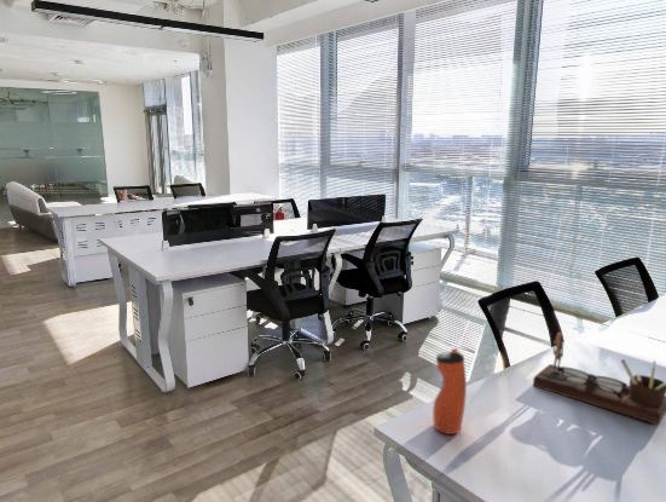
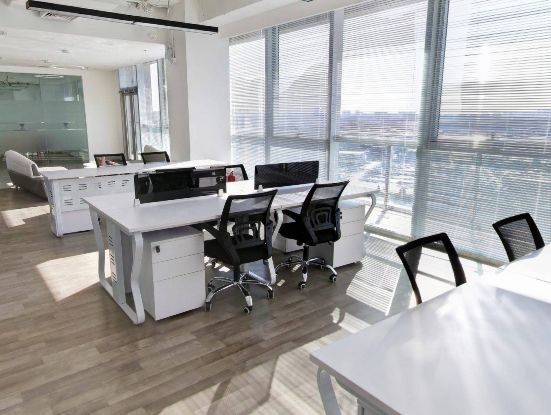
- desk organizer (606, 376)
- water bottle (450, 387)
